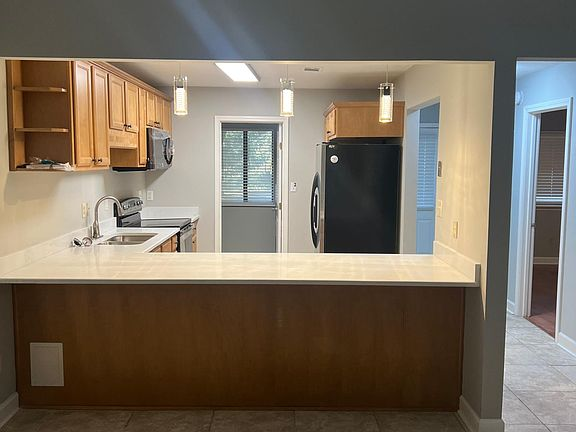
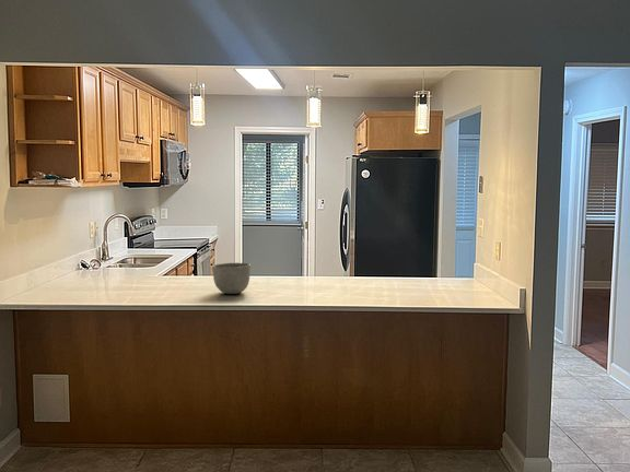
+ bowl (231, 279)
